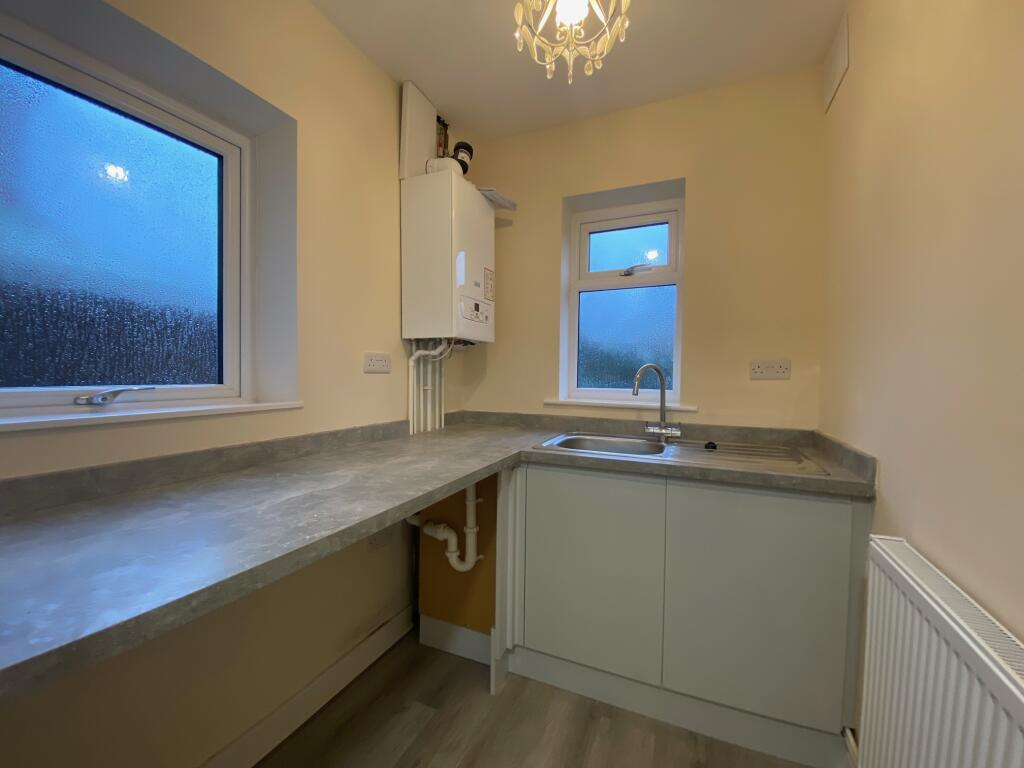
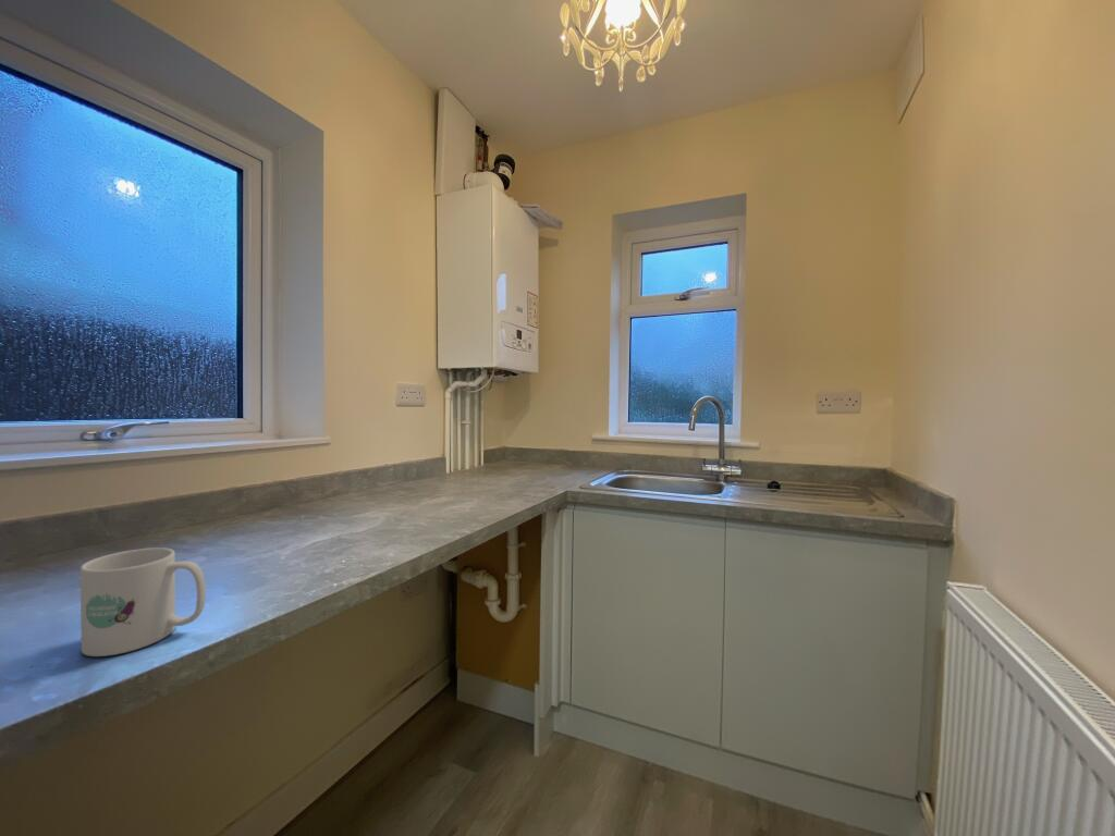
+ mug (148, 595)
